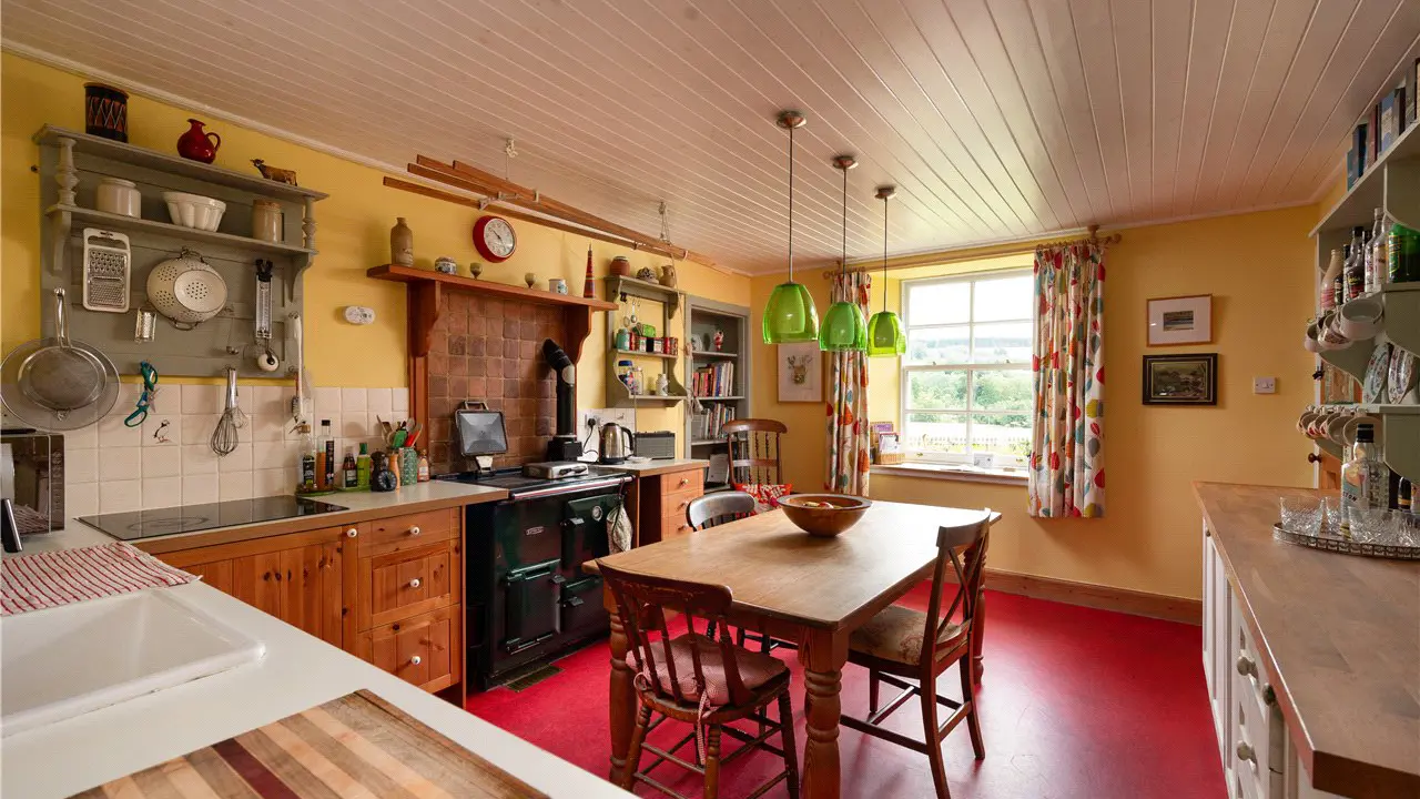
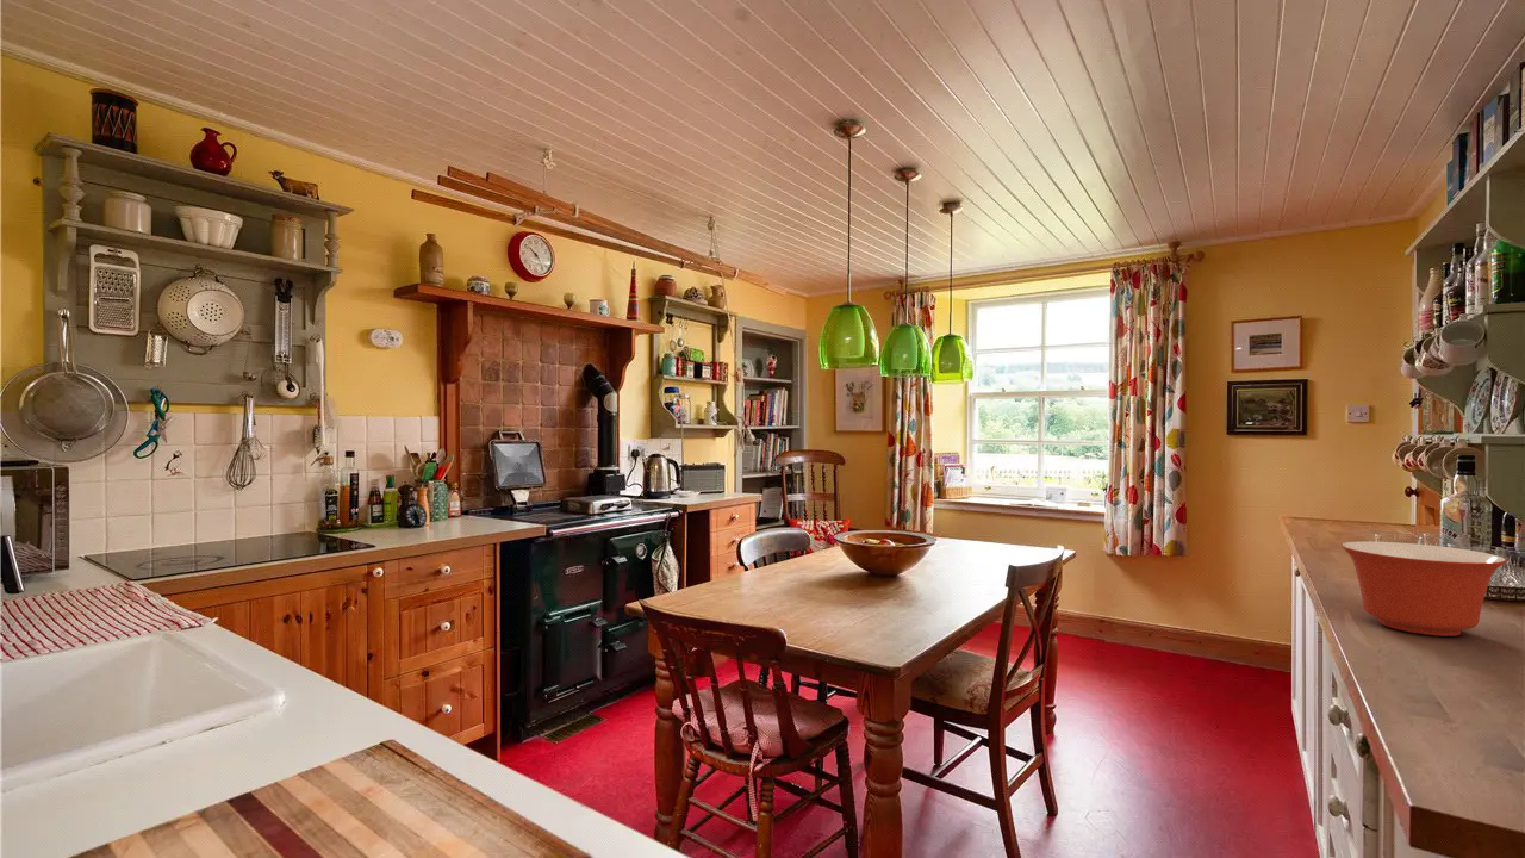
+ mixing bowl (1418, 589)
